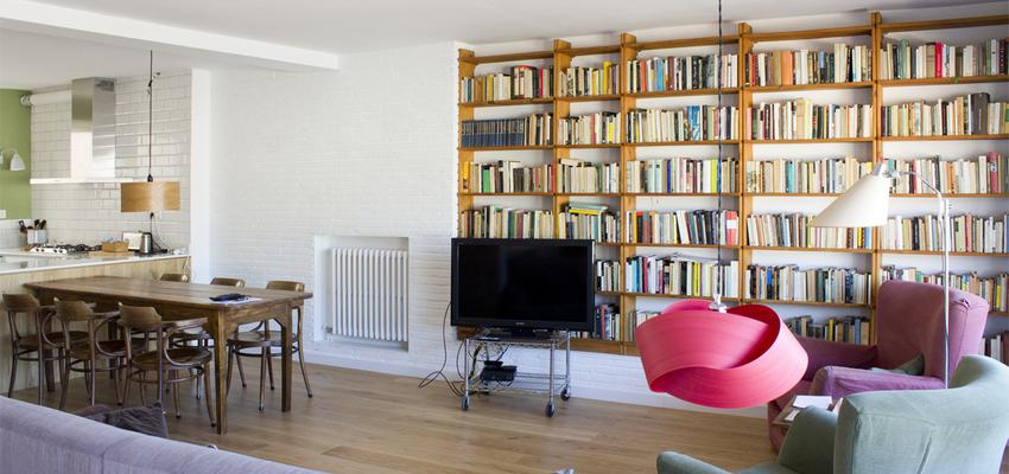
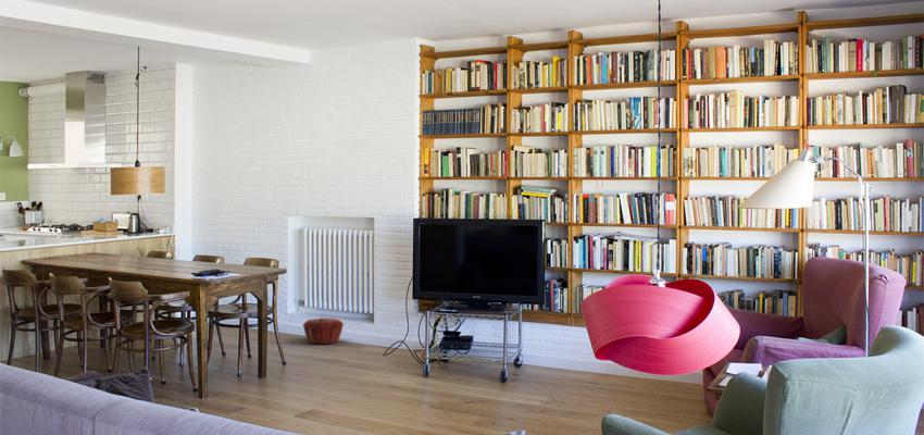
+ woven basket (323, 328)
